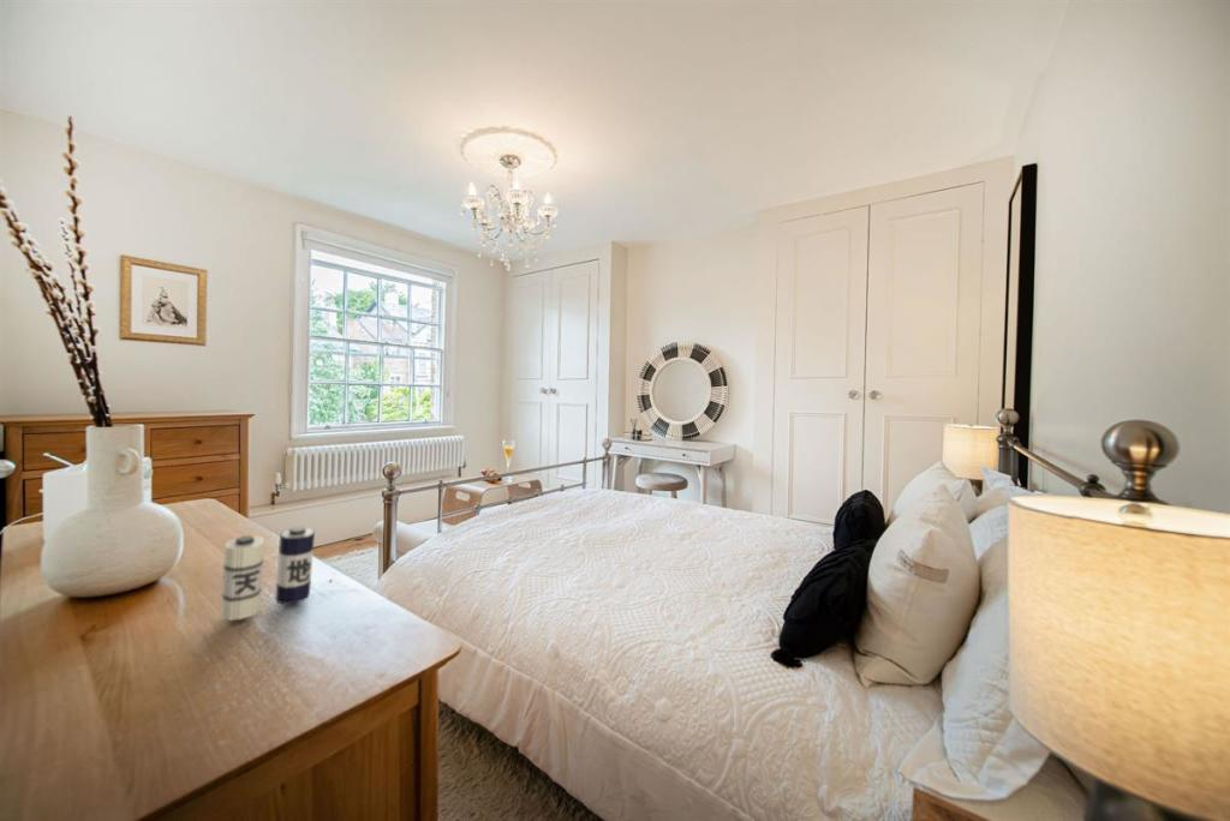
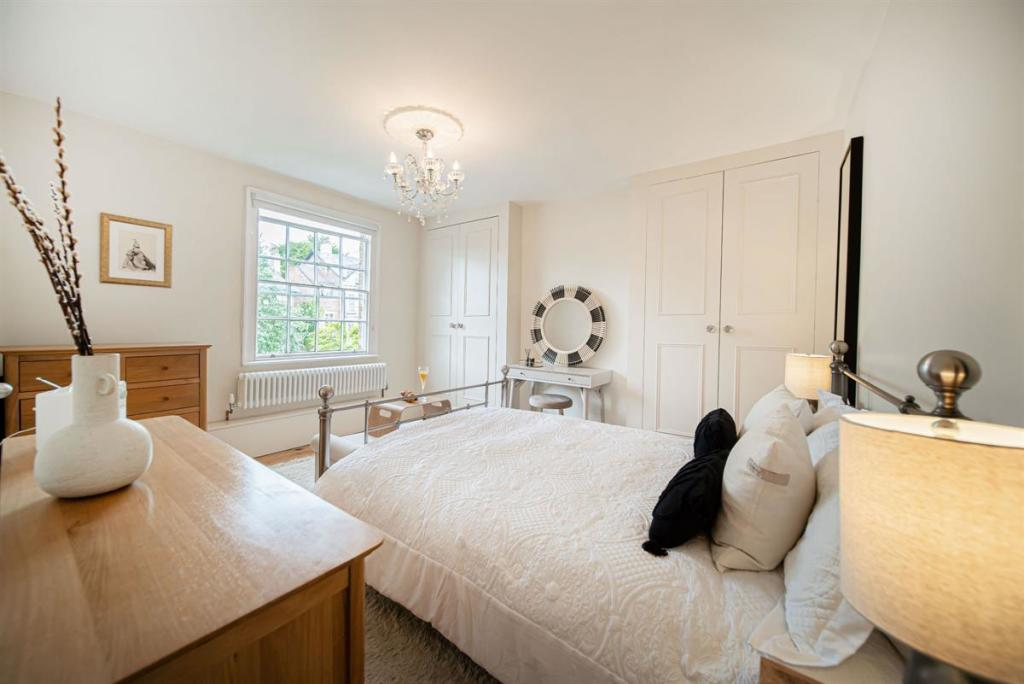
- candle (286, 564)
